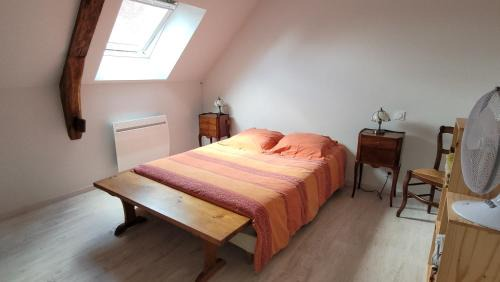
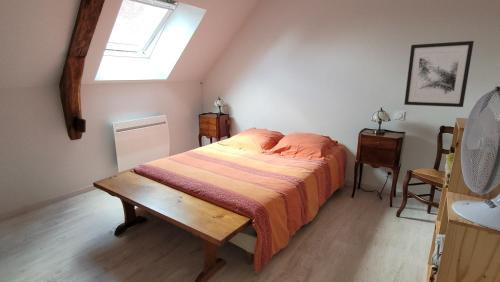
+ wall art (436, 75)
